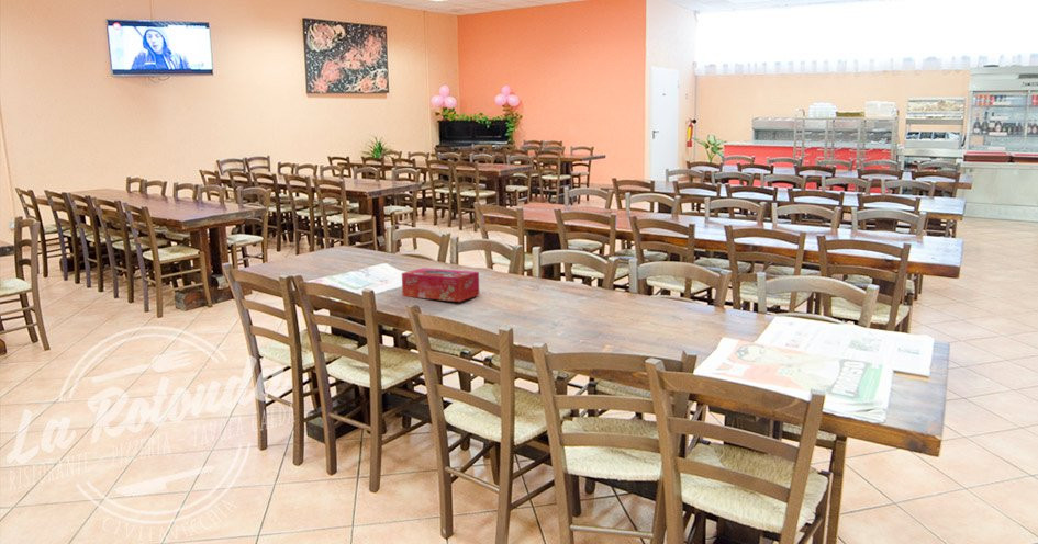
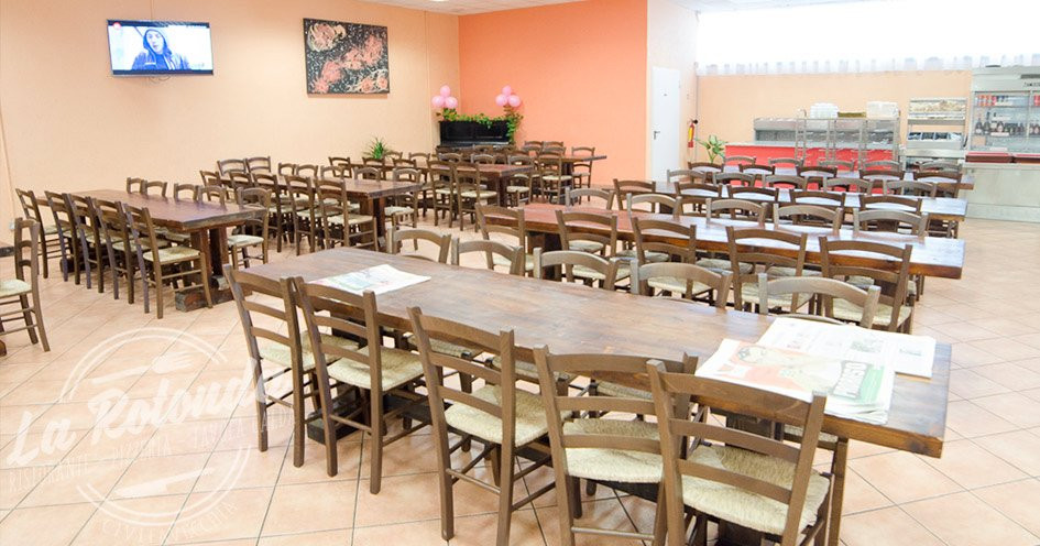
- tissue box (440, 284)
